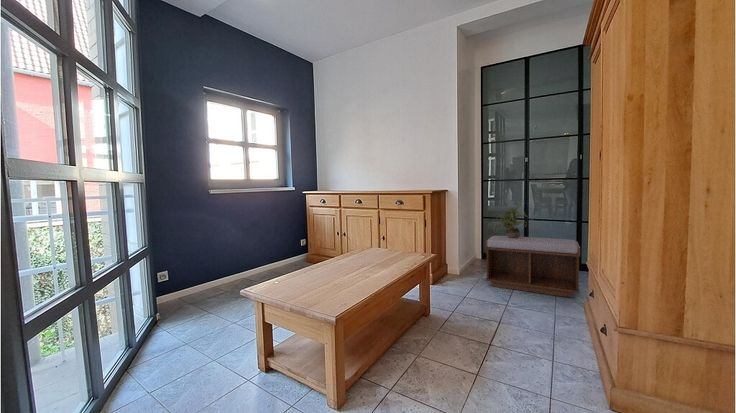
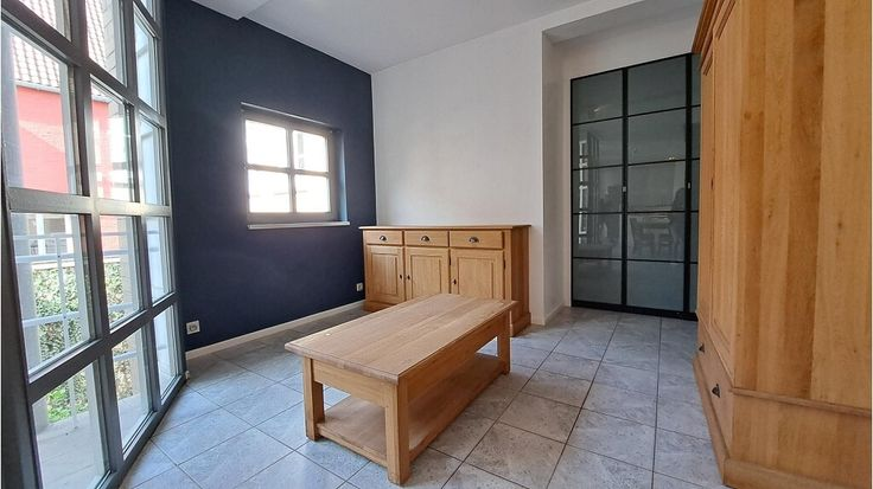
- potted plant (513, 219)
- bench (530, 262)
